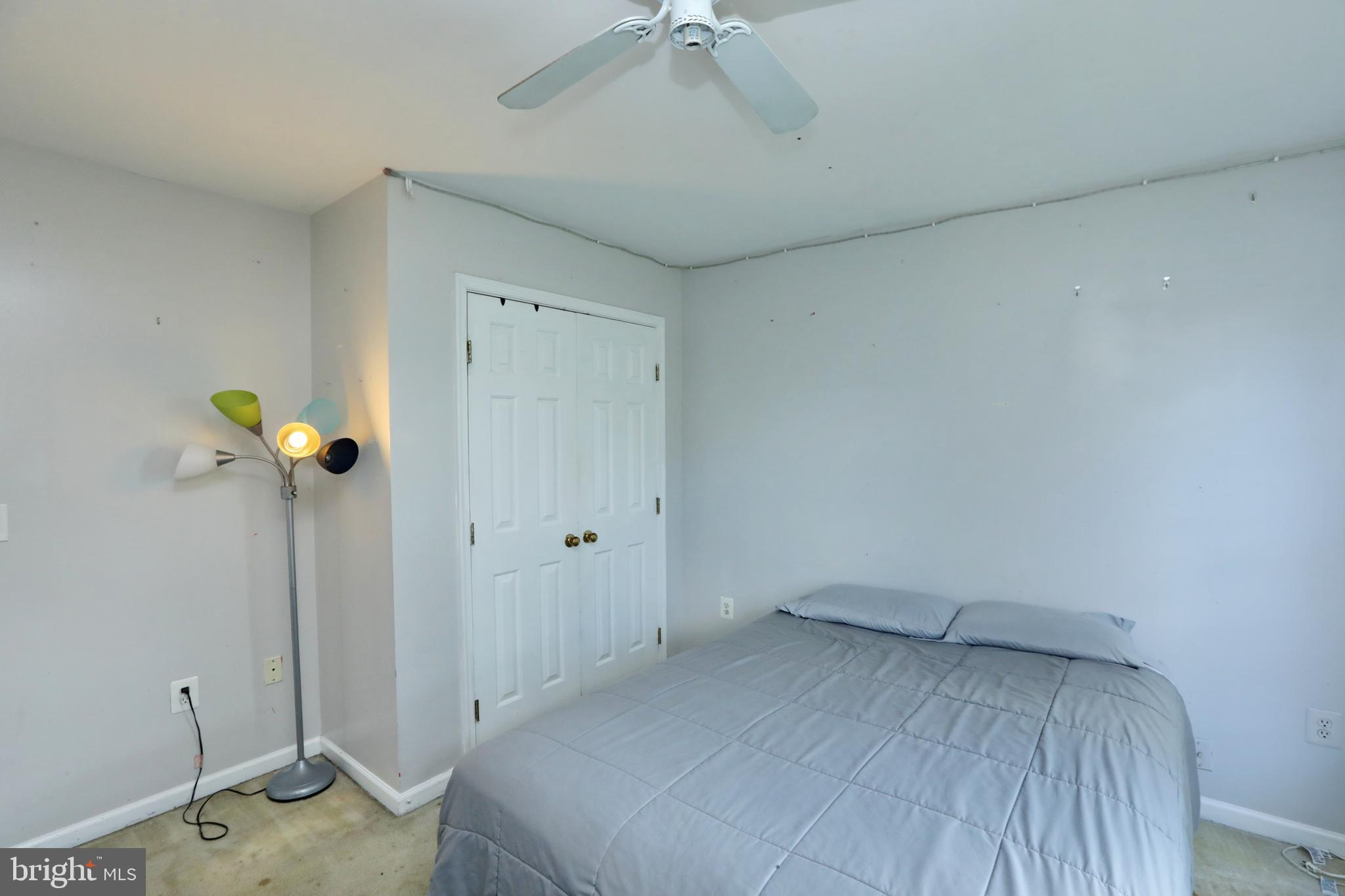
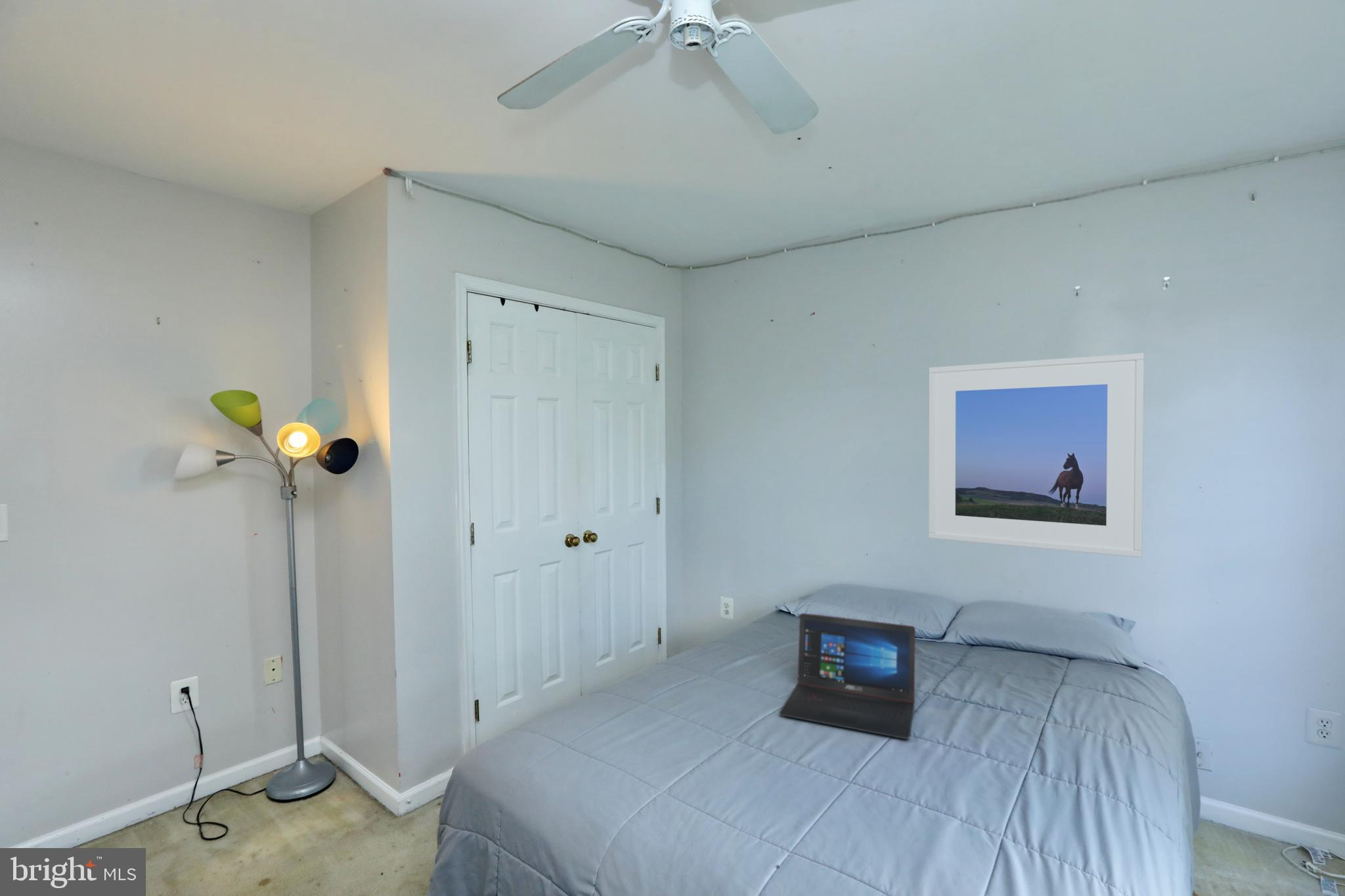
+ laptop (849, 670)
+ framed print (1026, 454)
